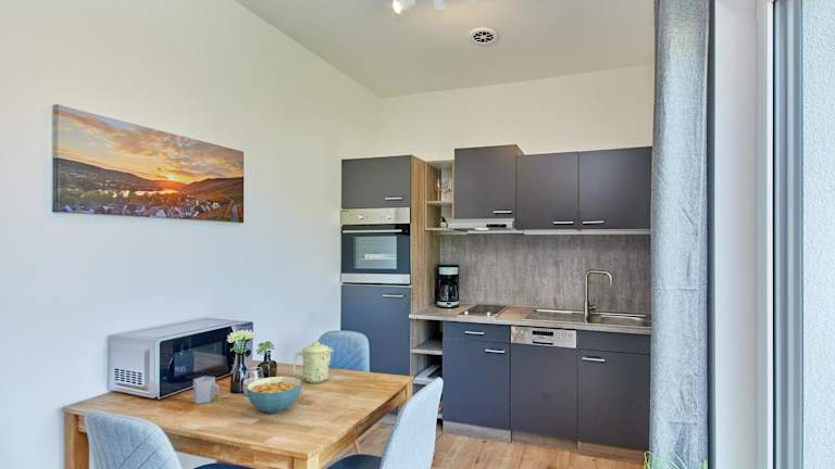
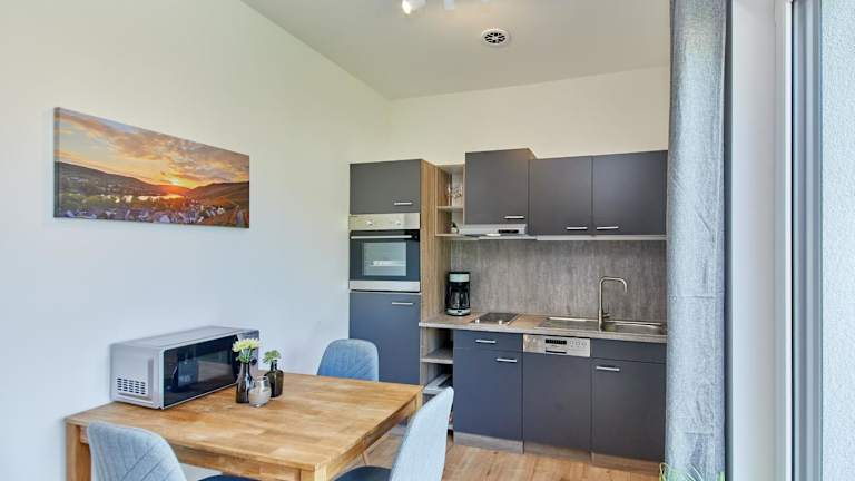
- cup (205, 389)
- mug (313, 362)
- cereal bowl (274, 397)
